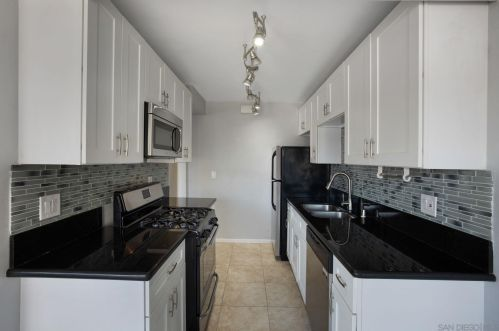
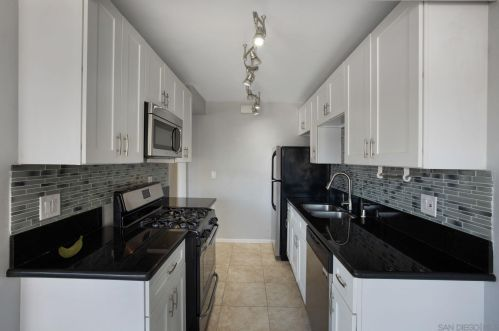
+ banana (71, 248)
